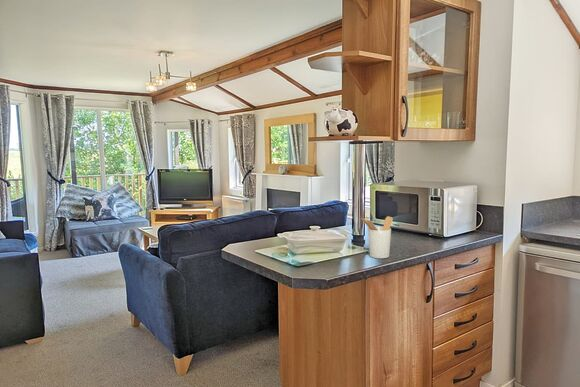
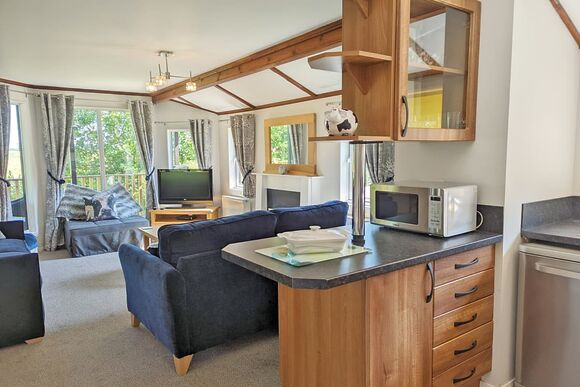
- utensil holder (375, 236)
